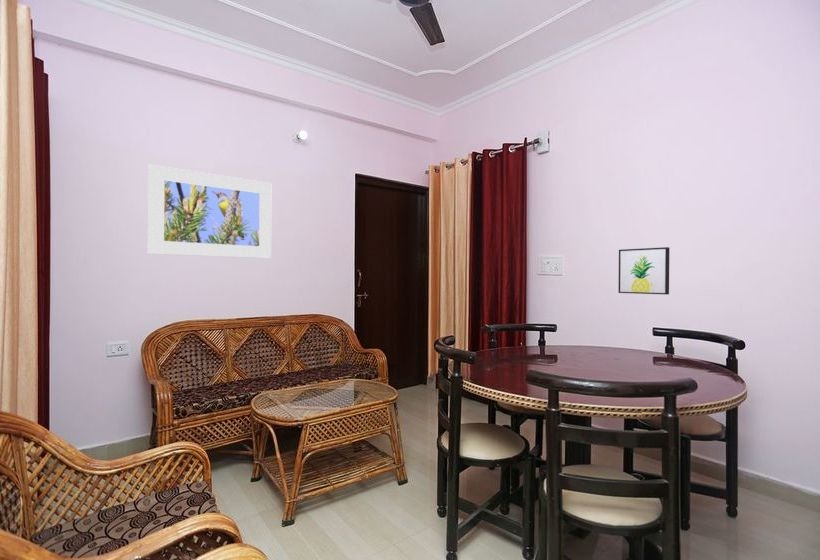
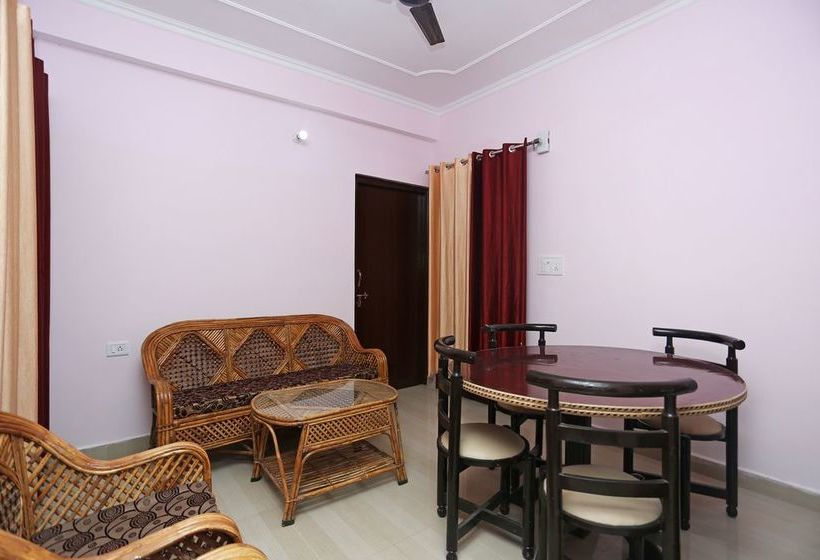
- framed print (214, 215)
- wall art (642, 271)
